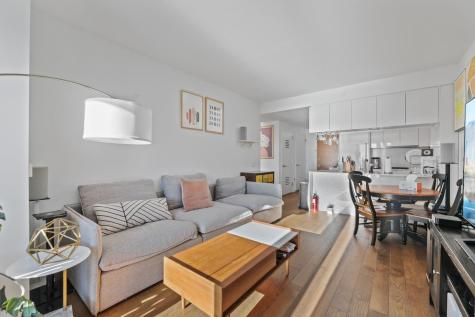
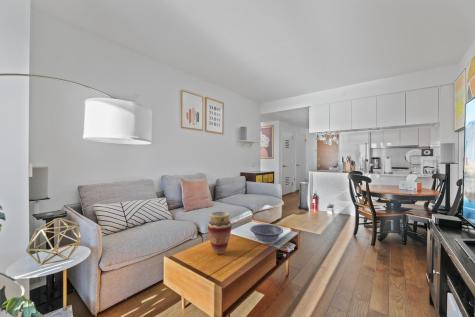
+ decorative bowl (266, 235)
+ vase (219, 233)
